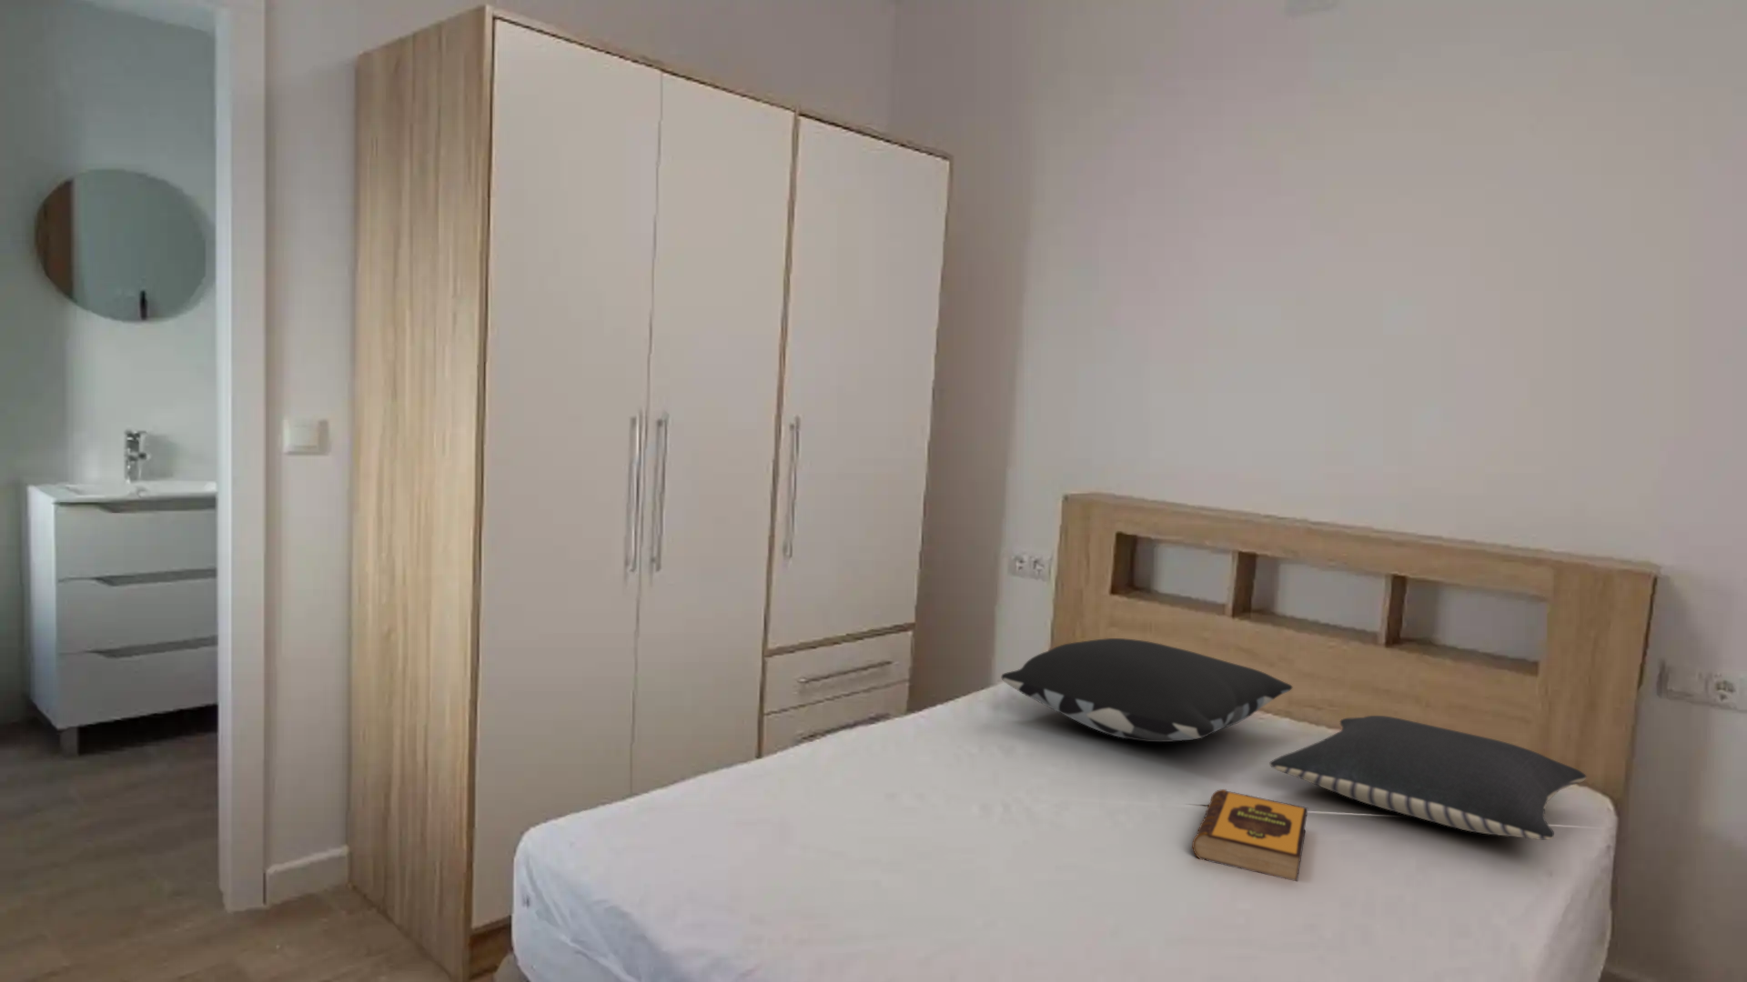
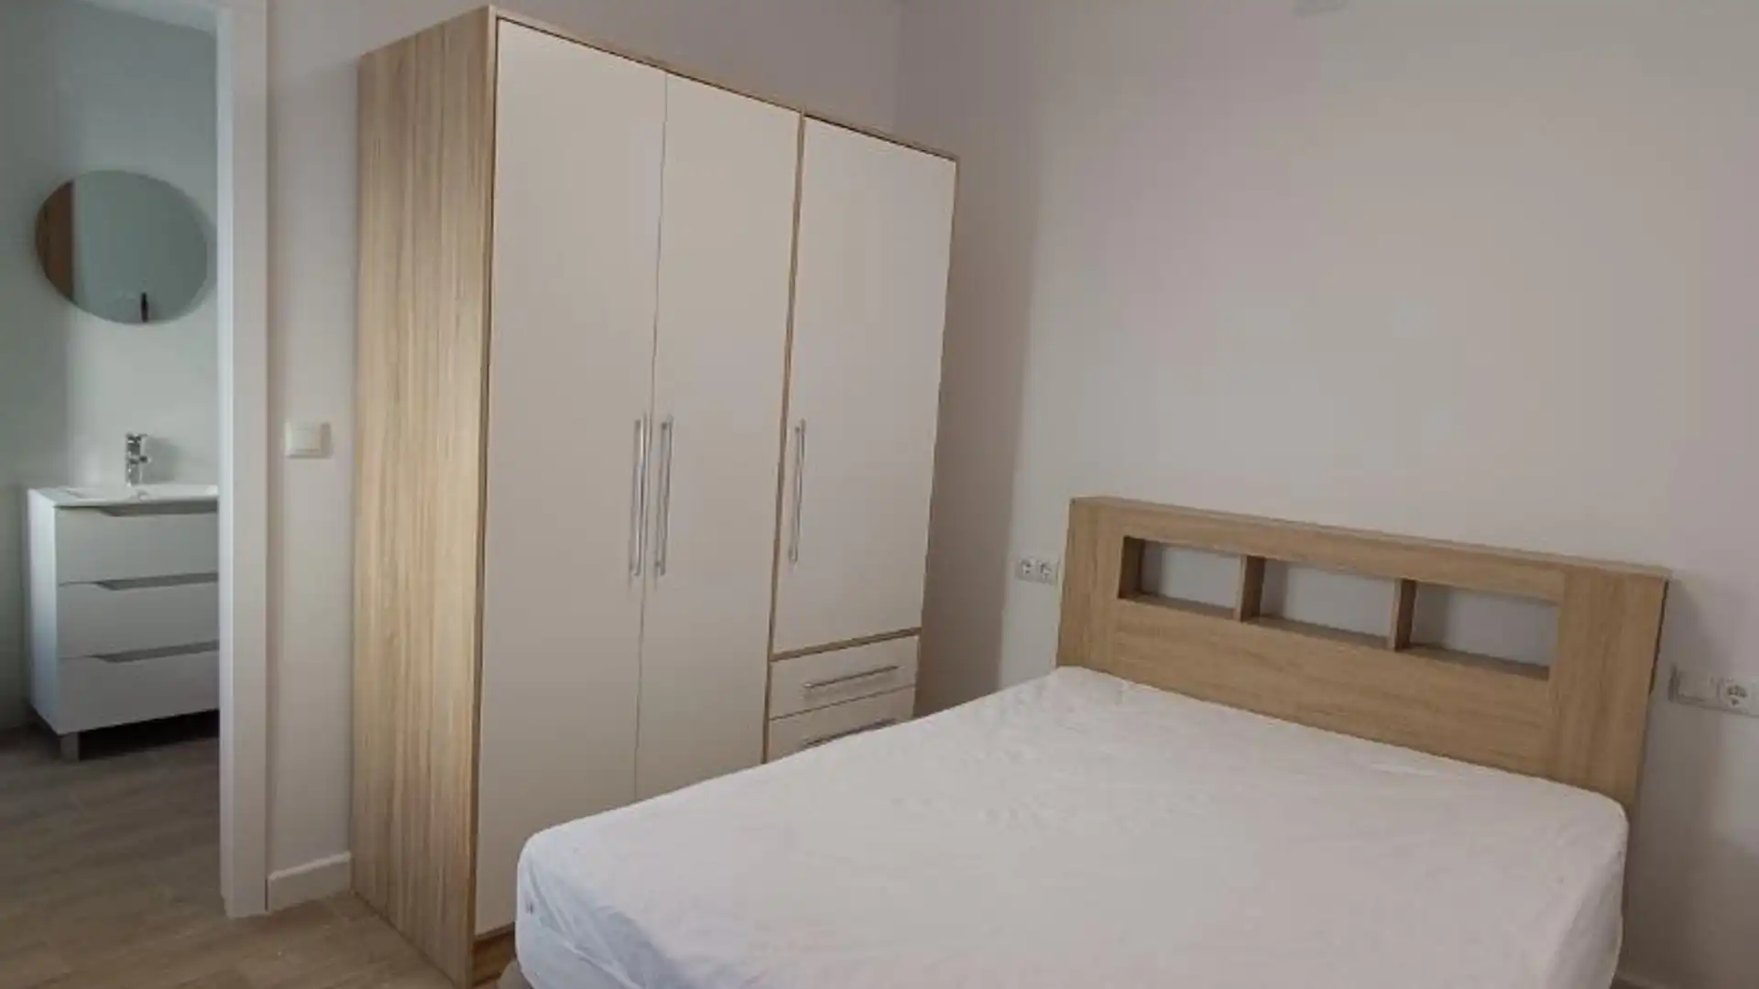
- pillow (1151, 686)
- pillow (1430, 770)
- hardback book (1251, 831)
